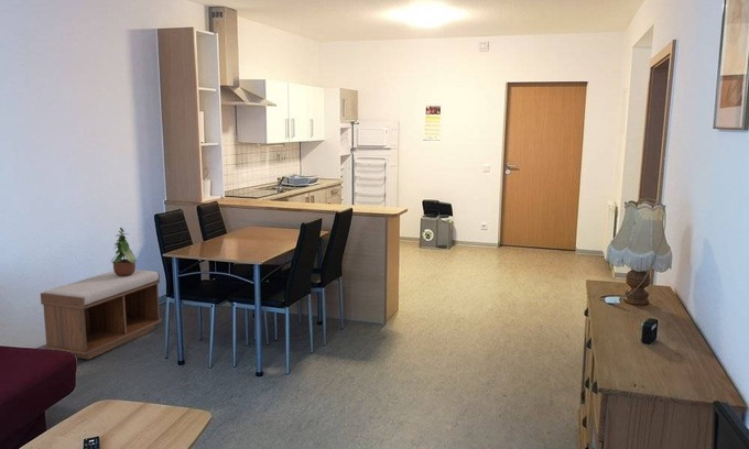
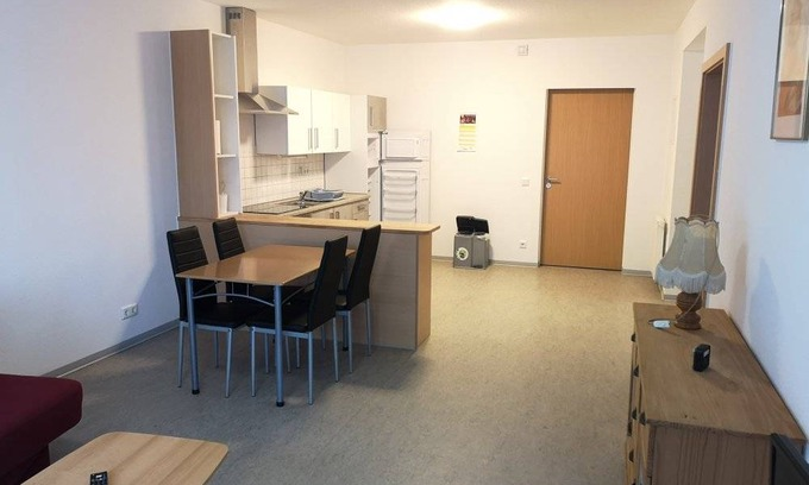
- potted plant (123, 251)
- bench (106, 309)
